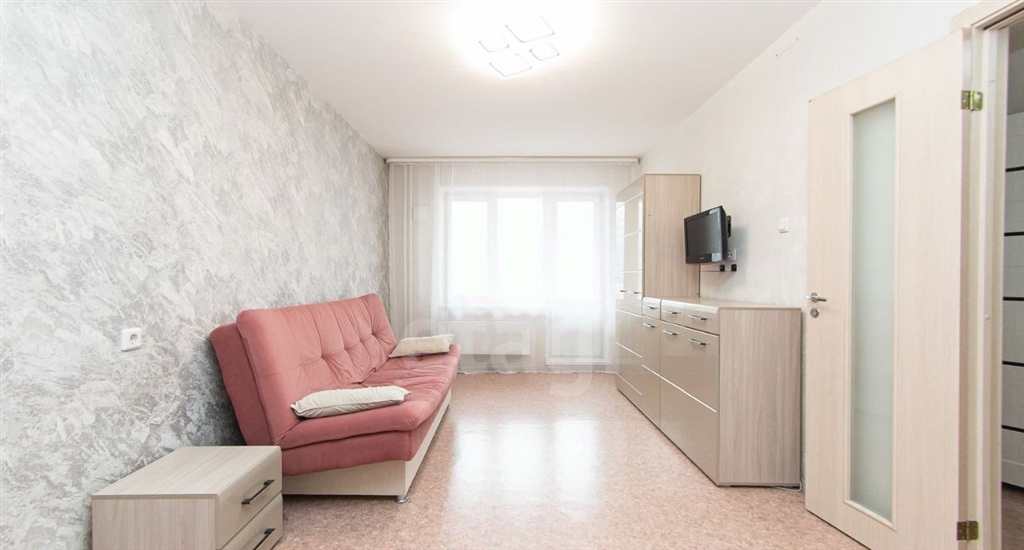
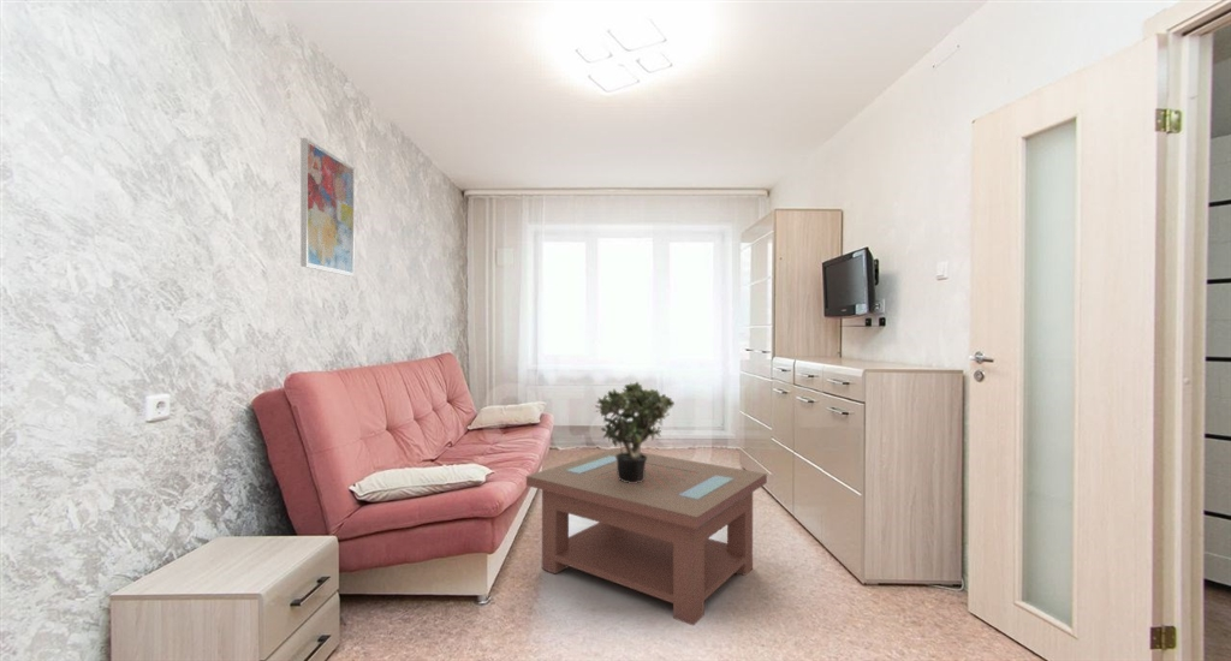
+ coffee table (647, 520)
+ wall art (329, 213)
+ potted plant (637, 430)
